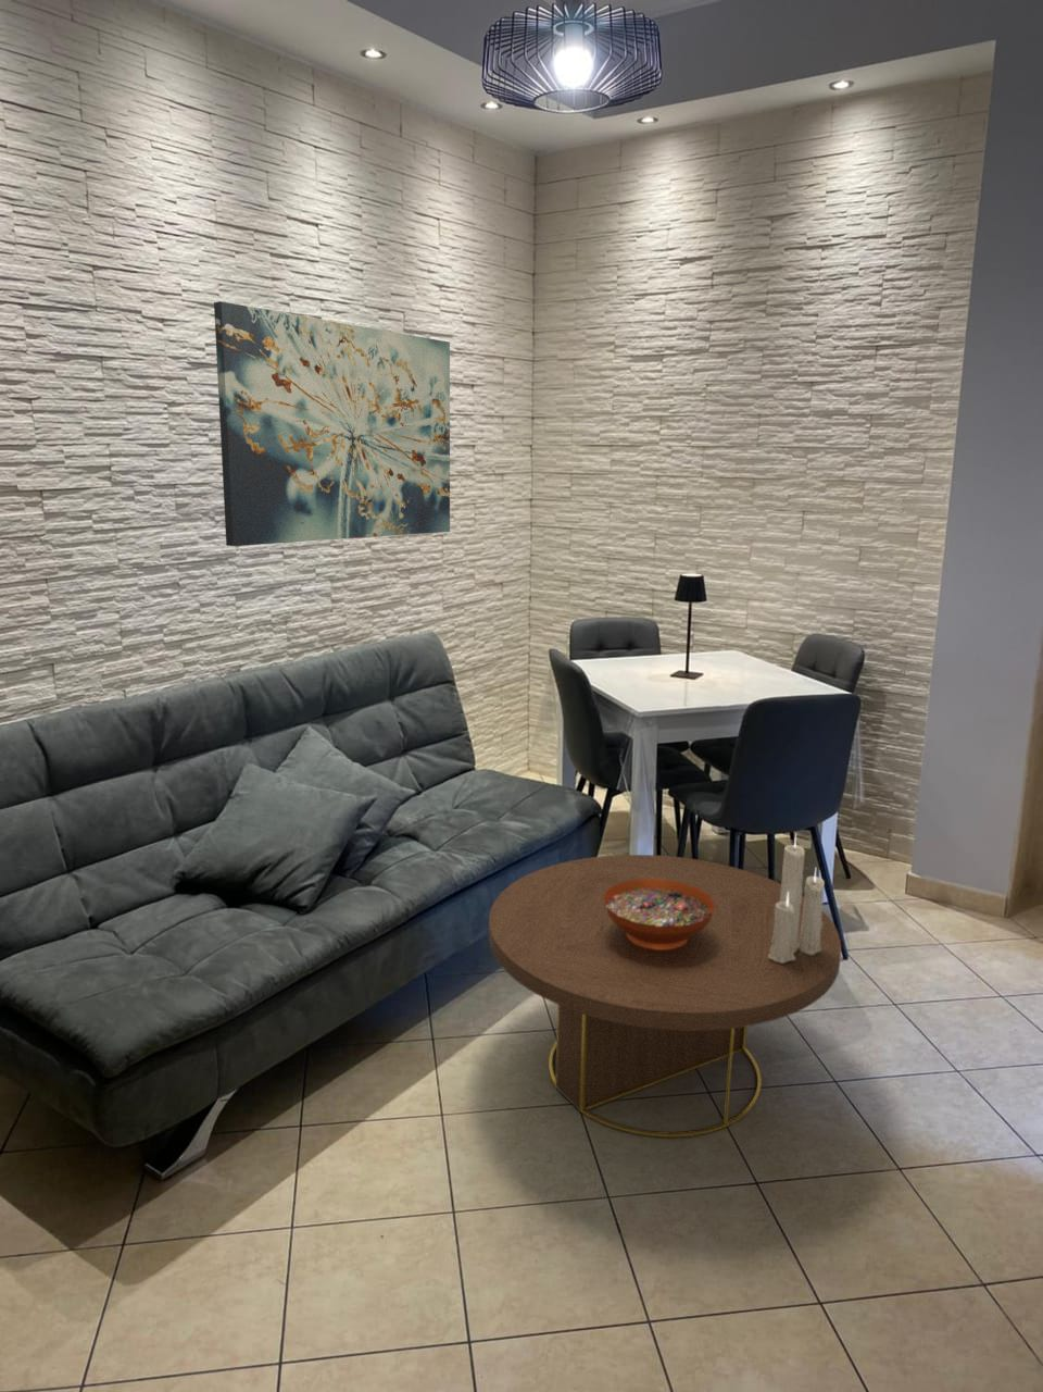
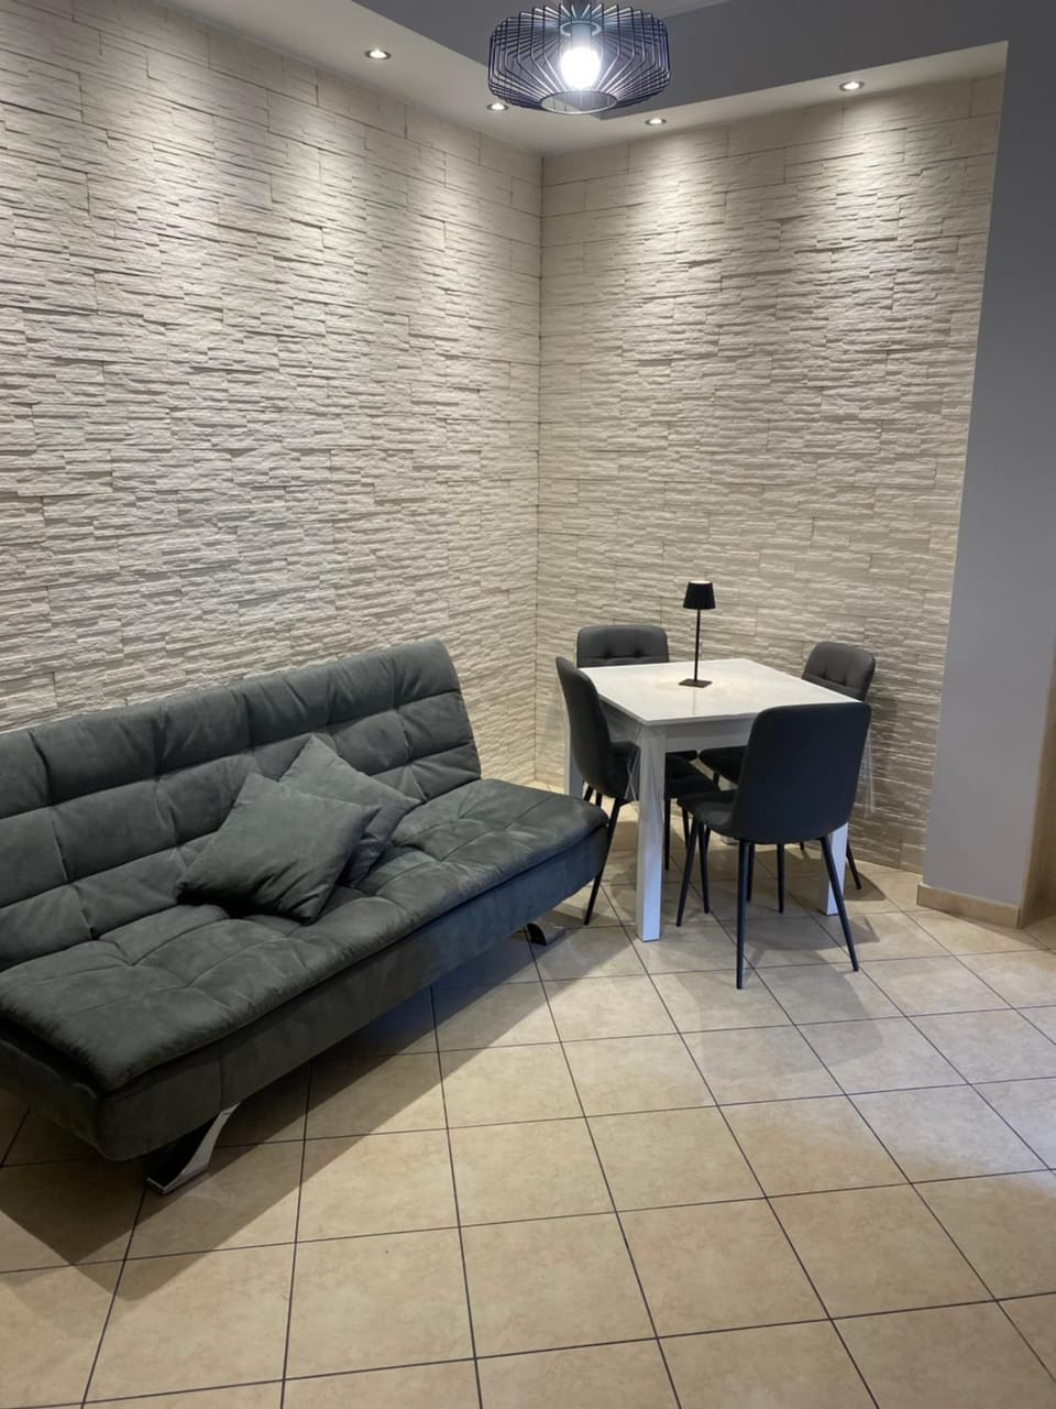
- wall art (348, 433)
- coffee table (656, 995)
- decorative bowl (657, 916)
- candle (795, 890)
